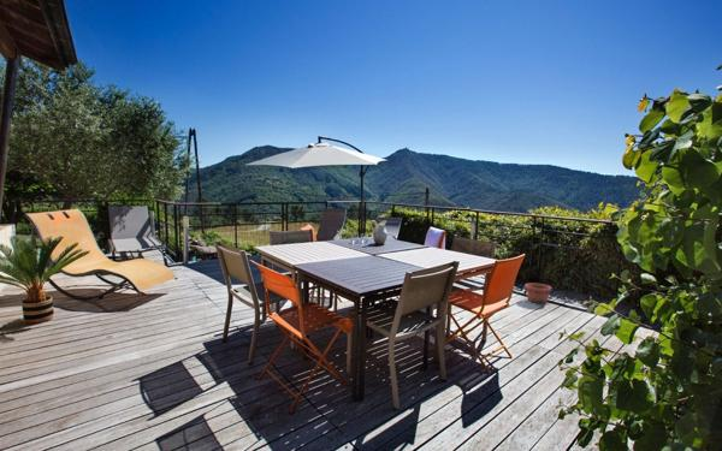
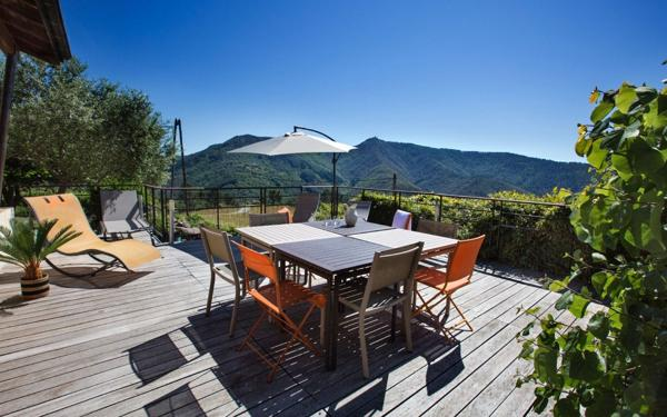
- pot (537, 293)
